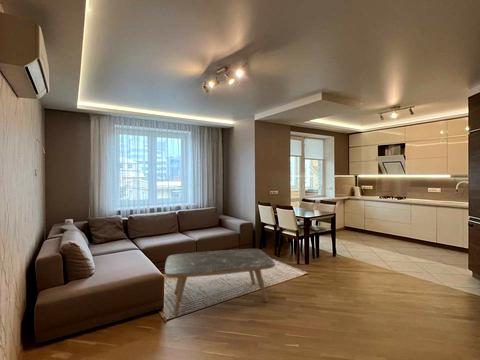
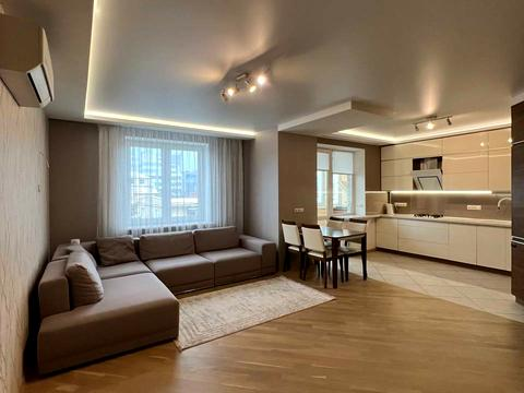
- coffee table (219, 274)
